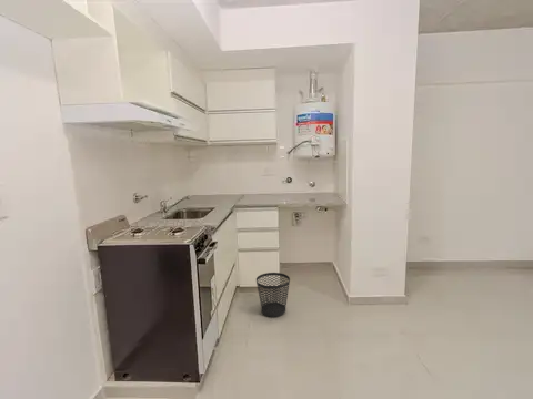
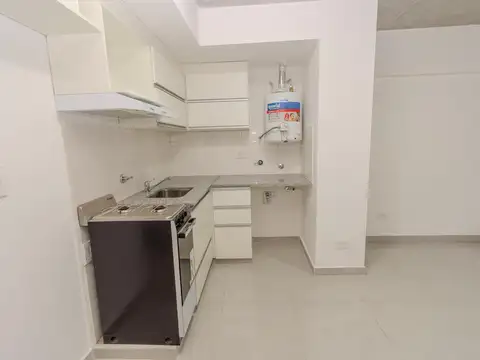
- wastebasket (273, 295)
